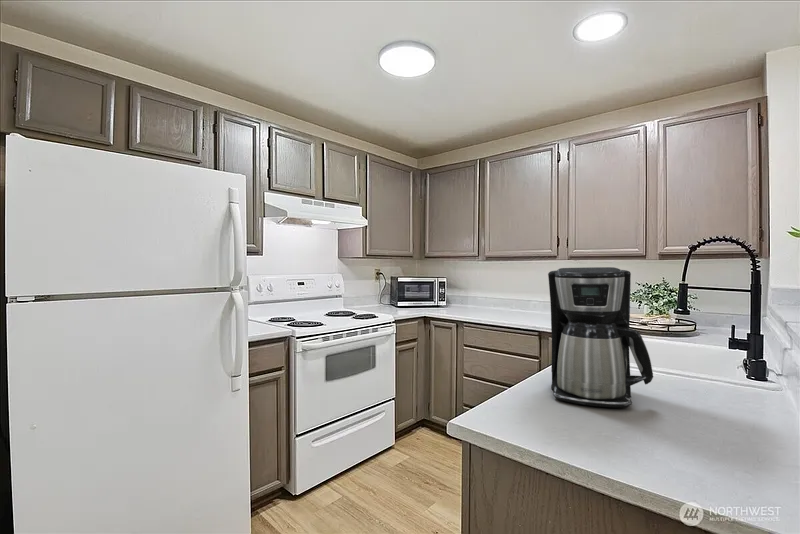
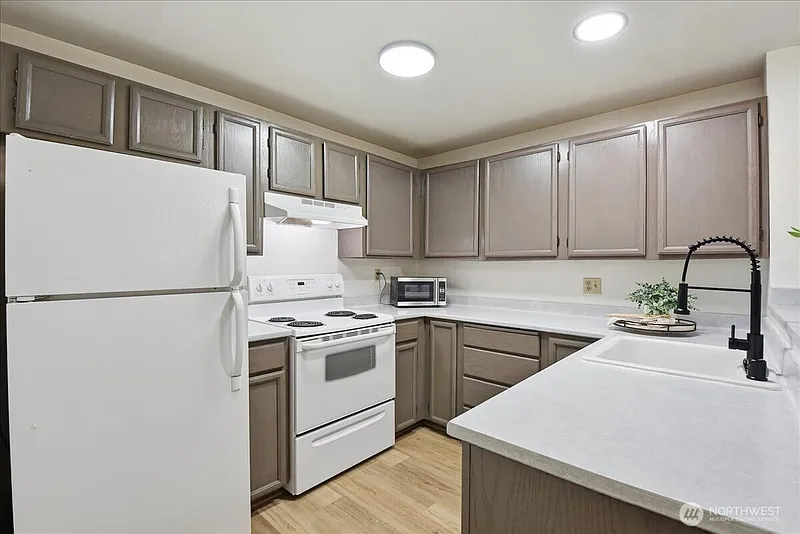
- coffee maker (599, 329)
